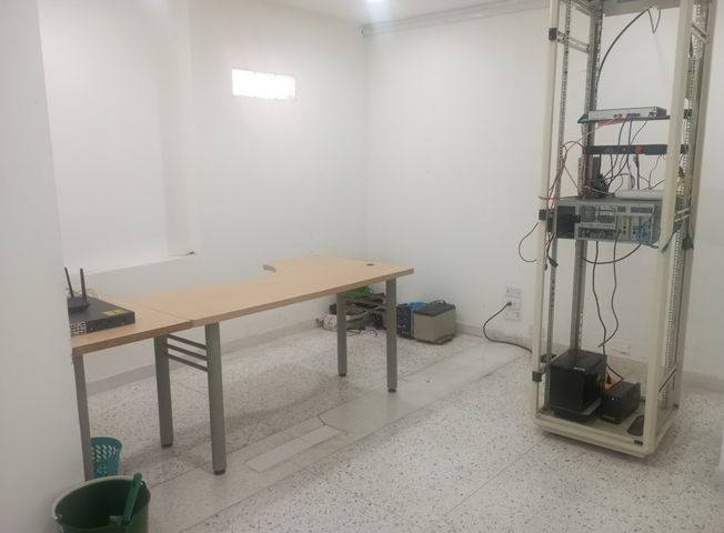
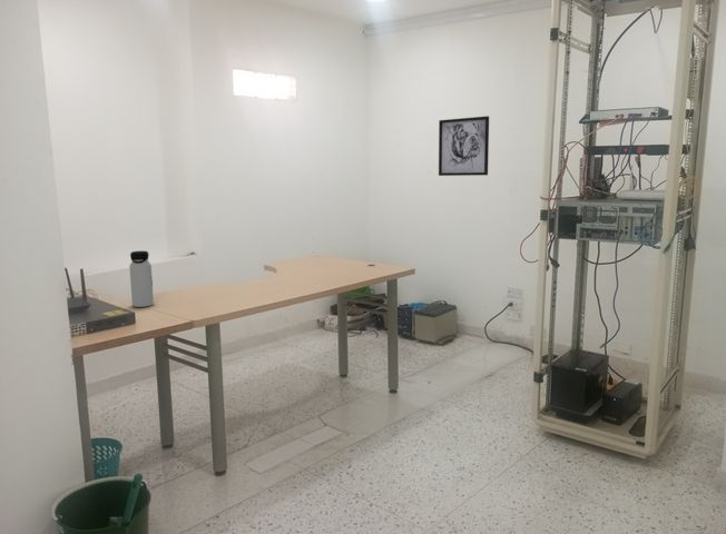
+ water bottle (140, 278)
+ wall art (462, 147)
